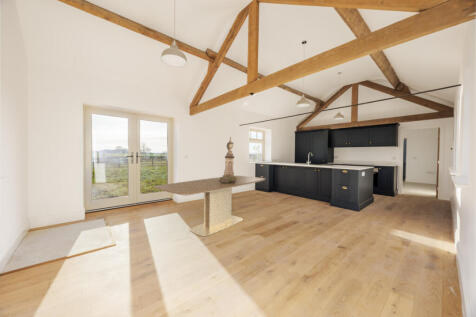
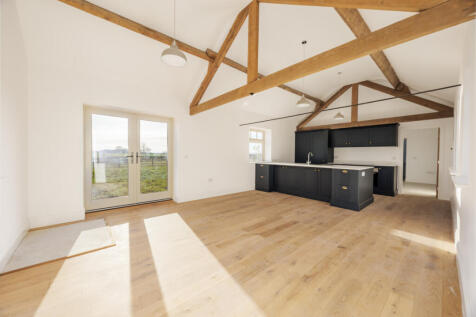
- dining table (218, 203)
- decorative urn (228, 159)
